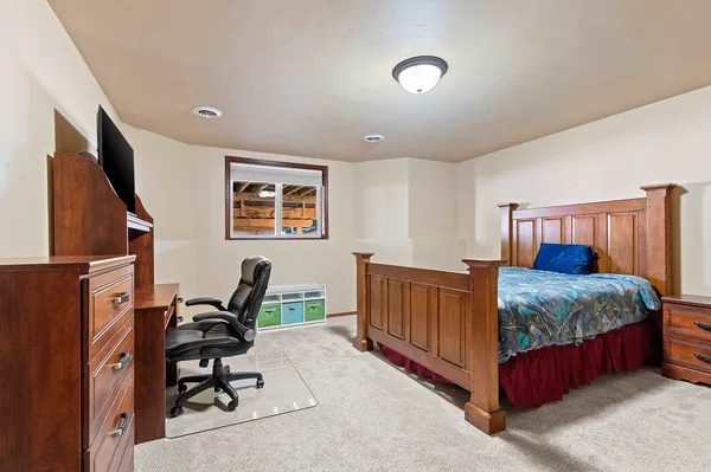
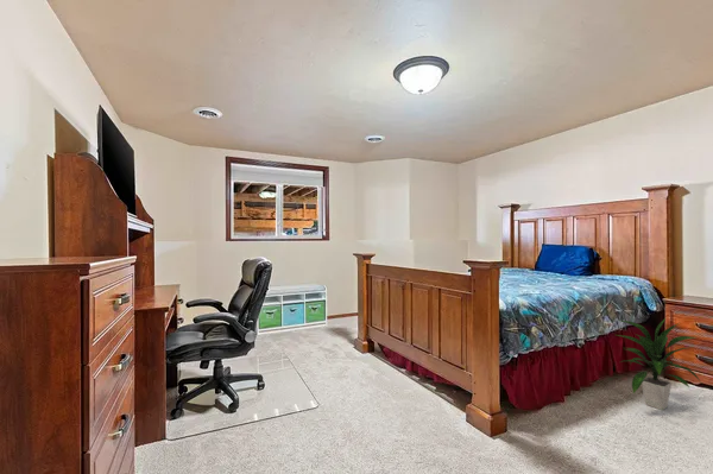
+ indoor plant (652, 360)
